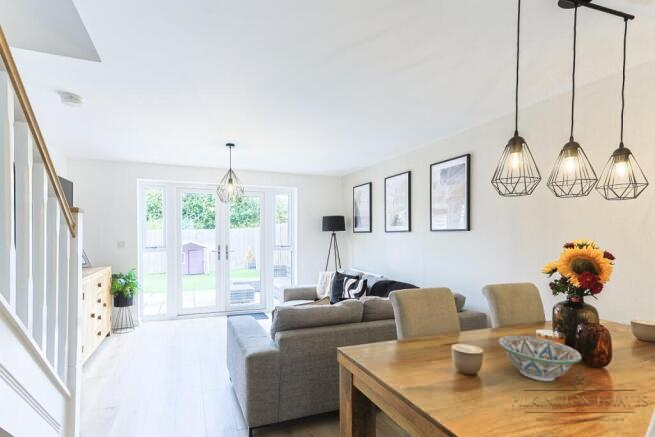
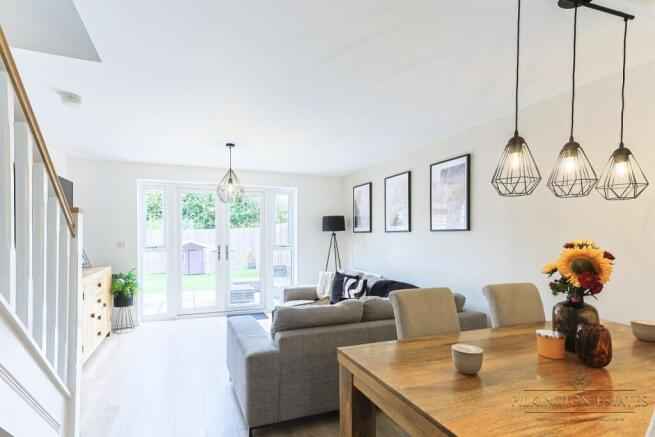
- decorative bowl (537, 360)
